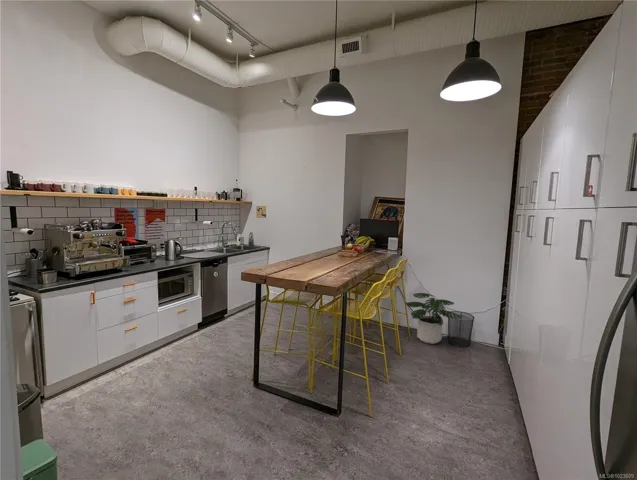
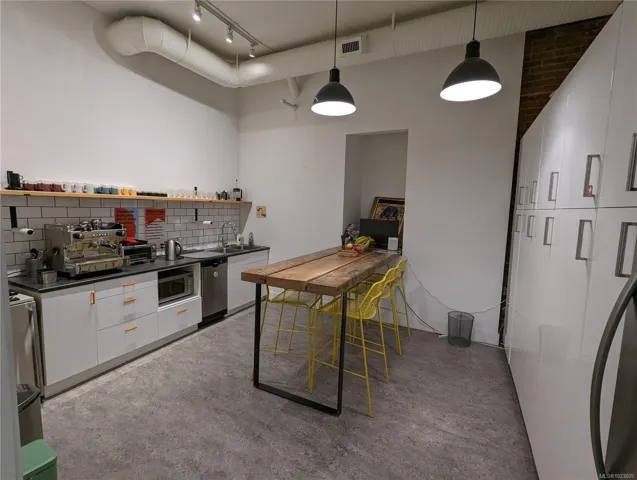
- potted plant (431, 319)
